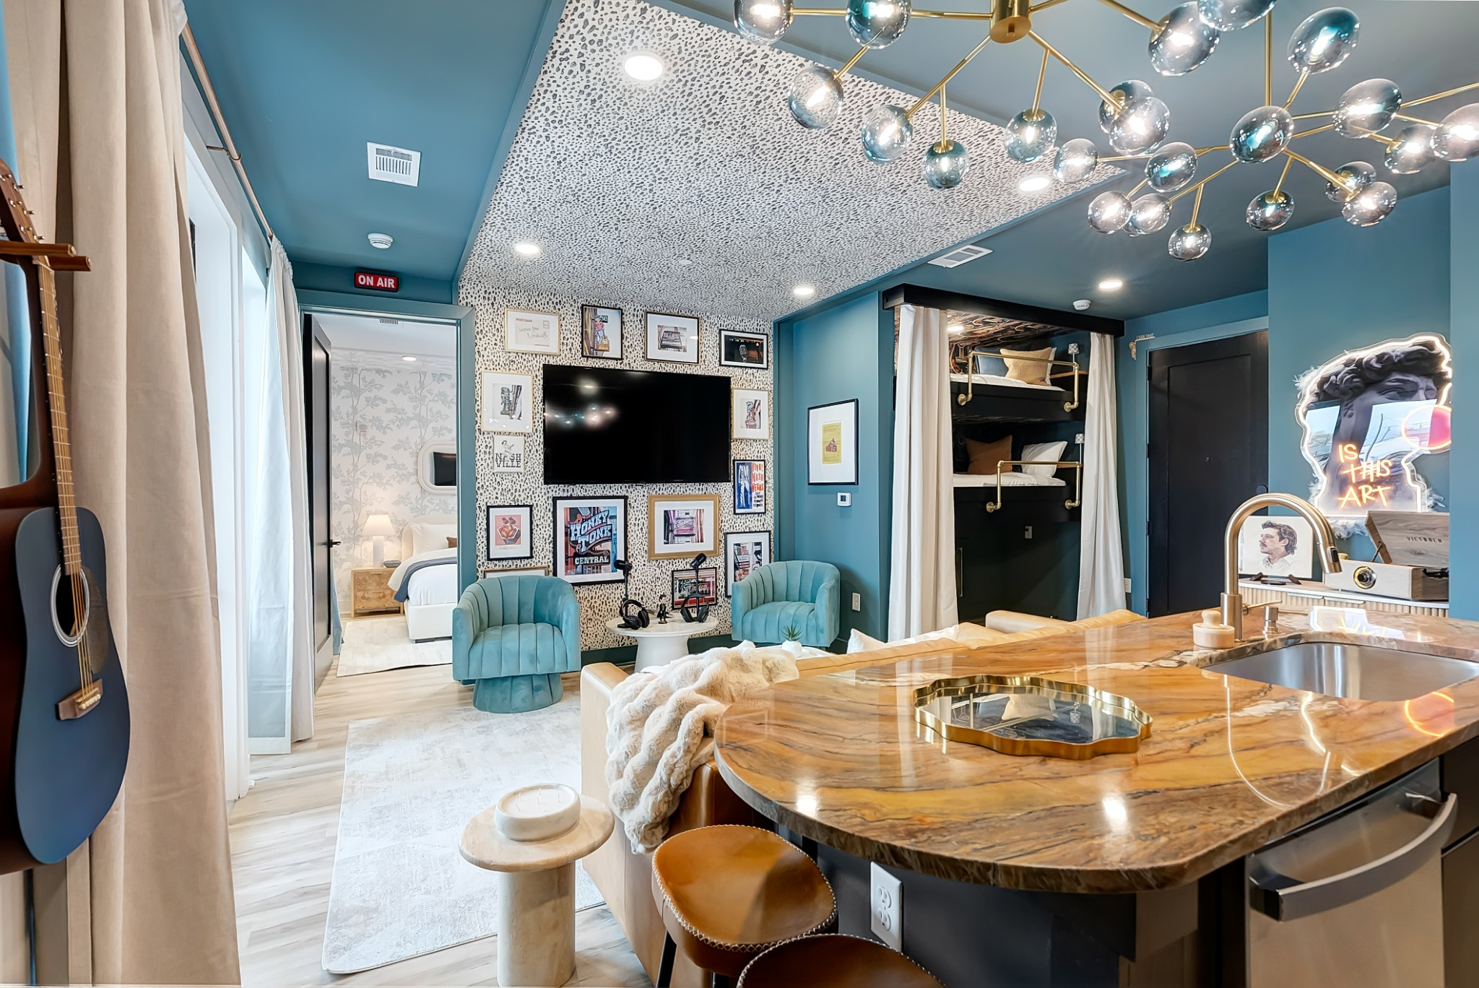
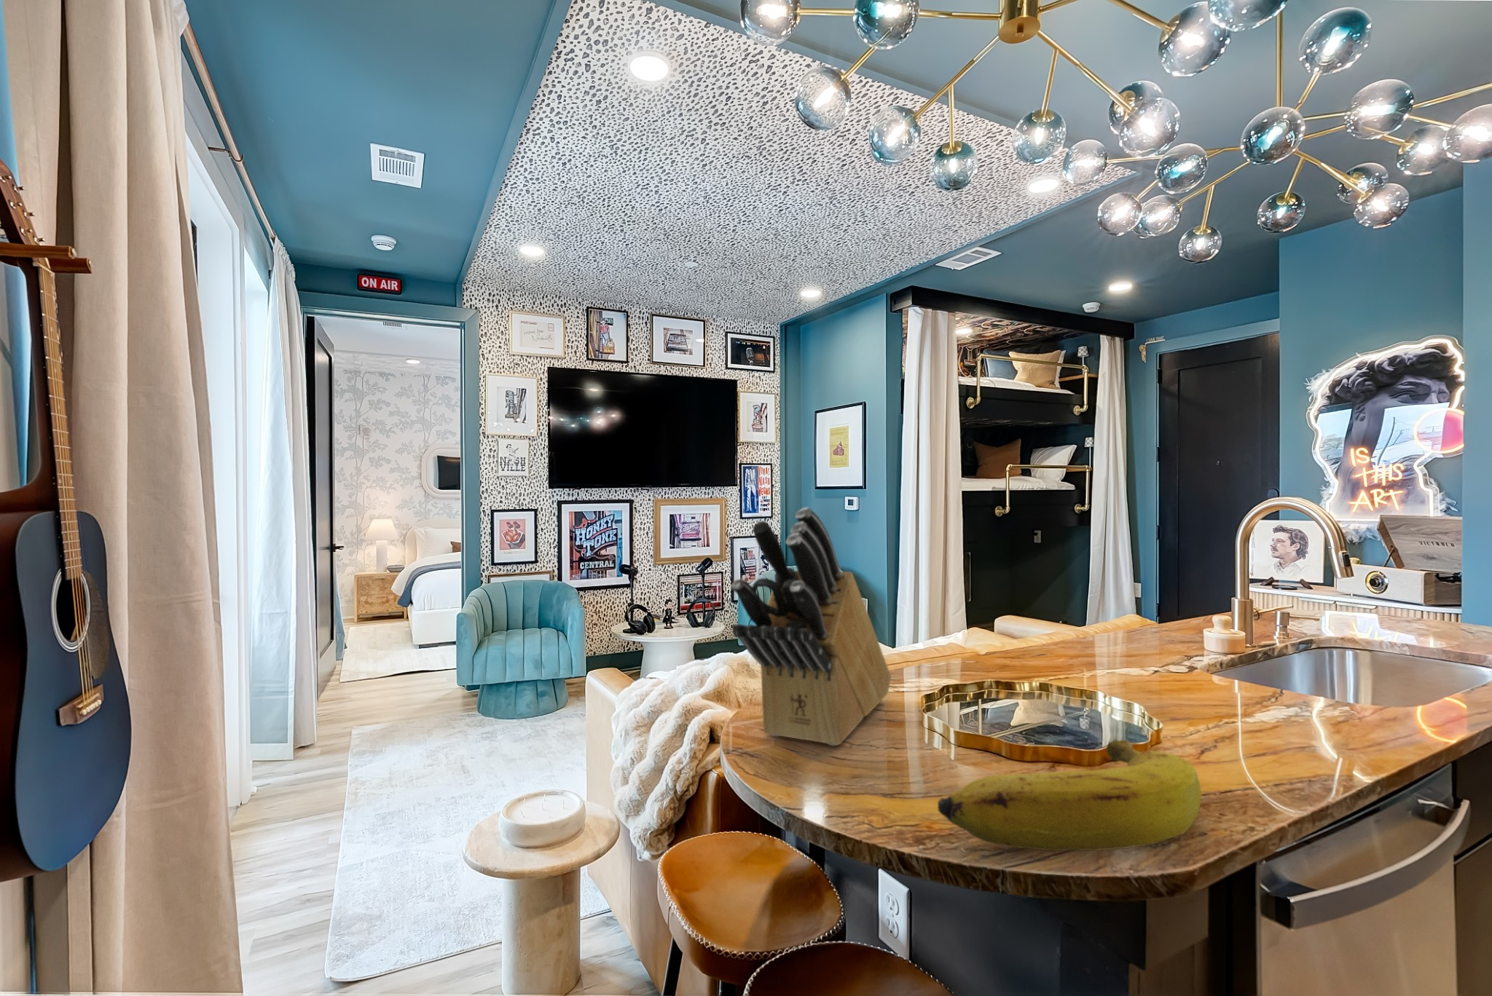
+ knife block (819, 615)
+ banana (1061, 777)
